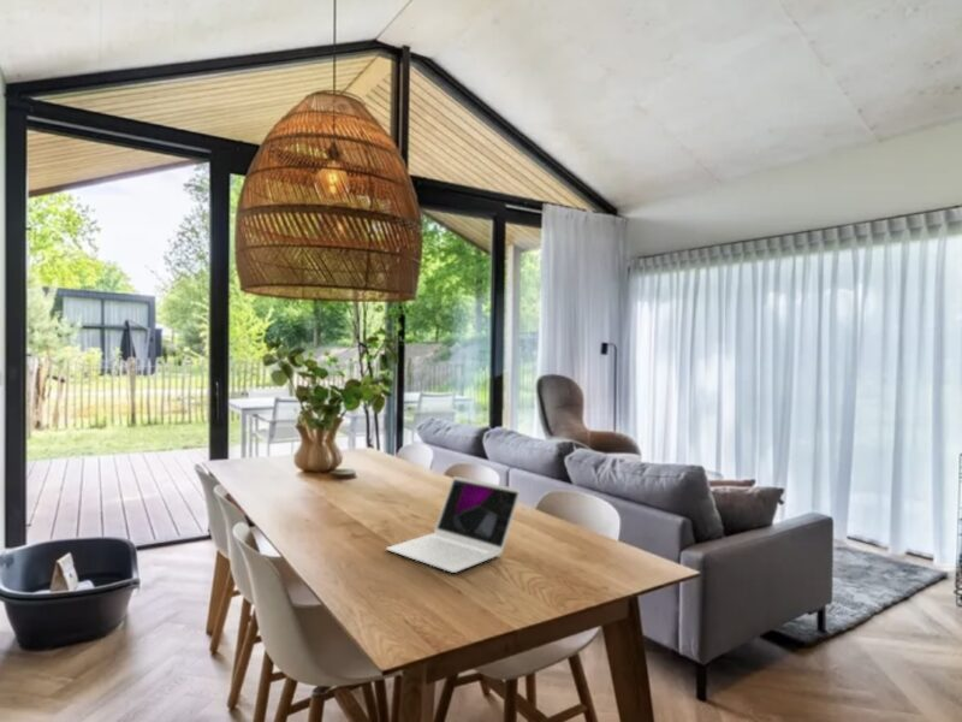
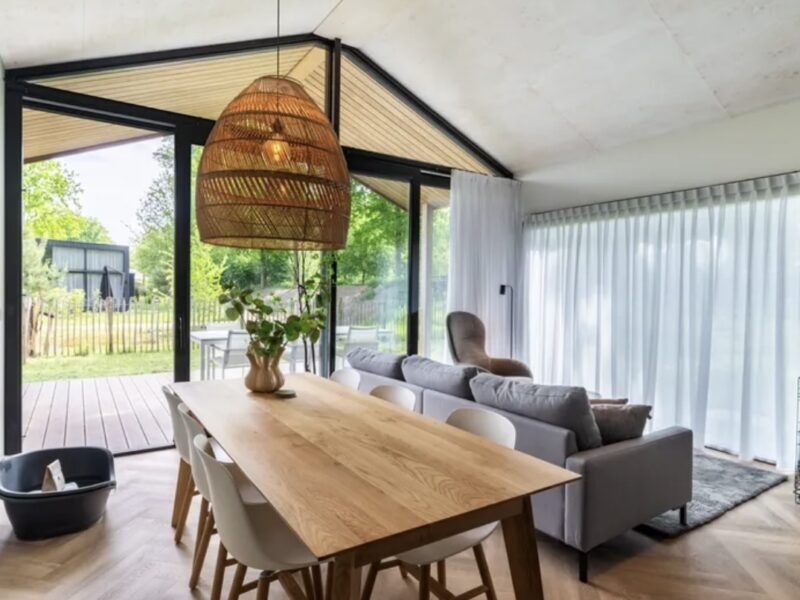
- laptop (453, 515)
